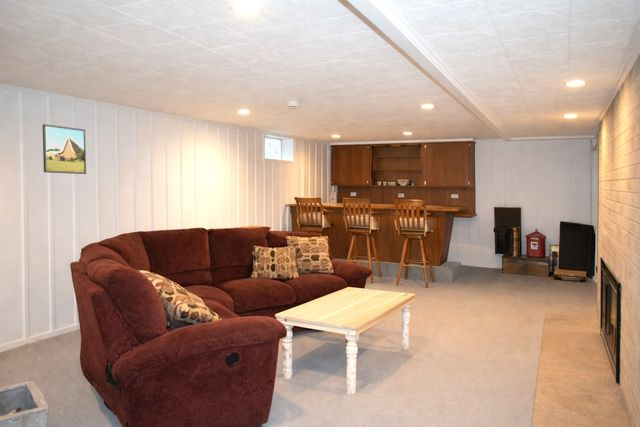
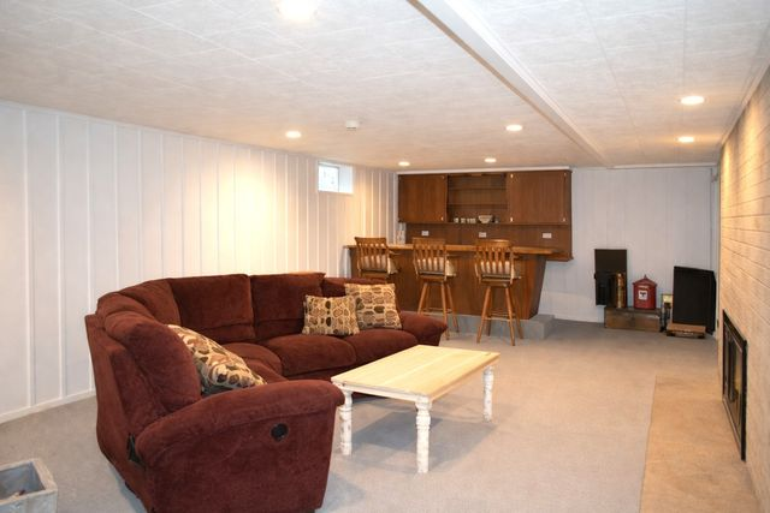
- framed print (65, 150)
